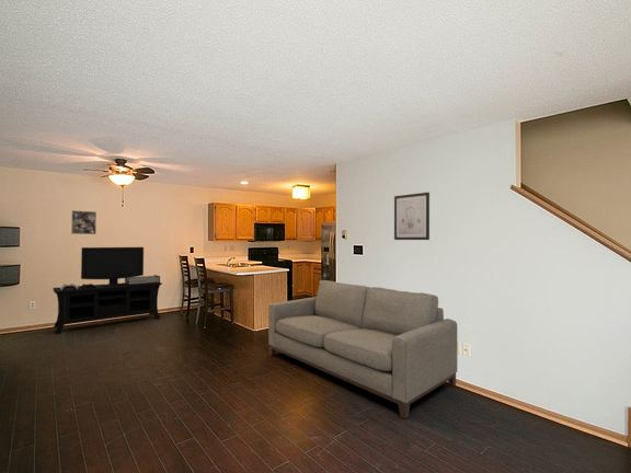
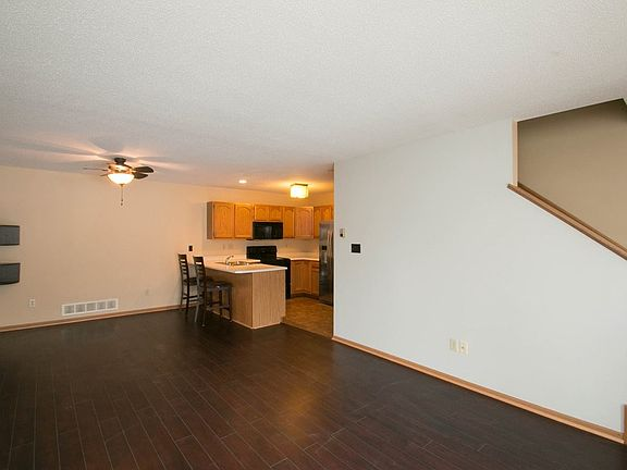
- media console (111, 285)
- sofa (351, 327)
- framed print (83, 222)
- wall art (411, 217)
